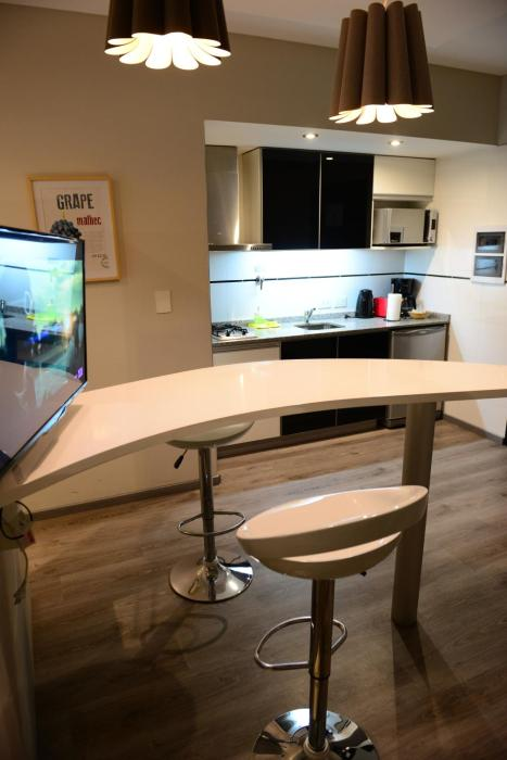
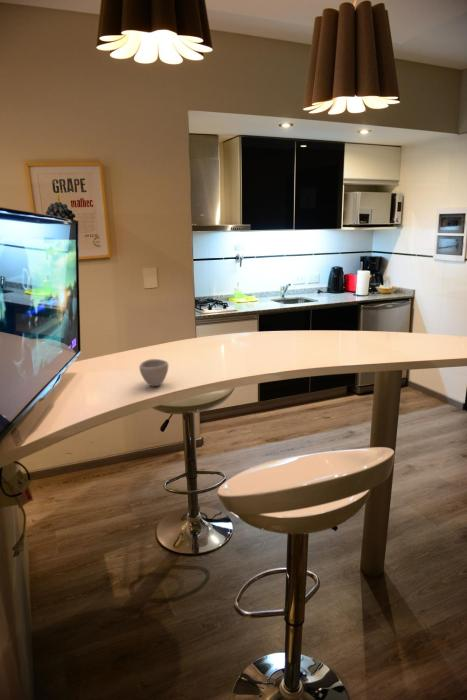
+ cup (152, 372)
